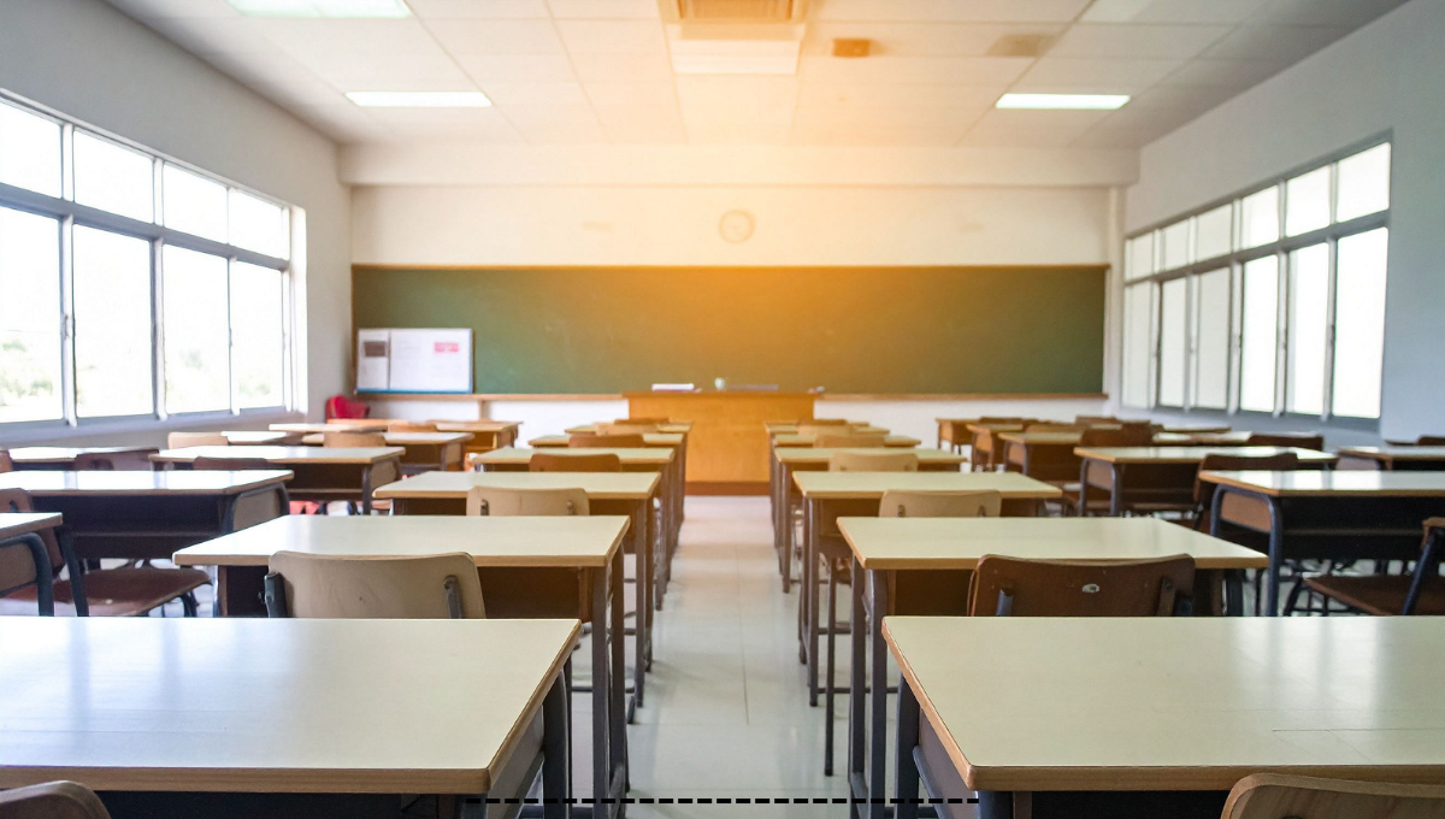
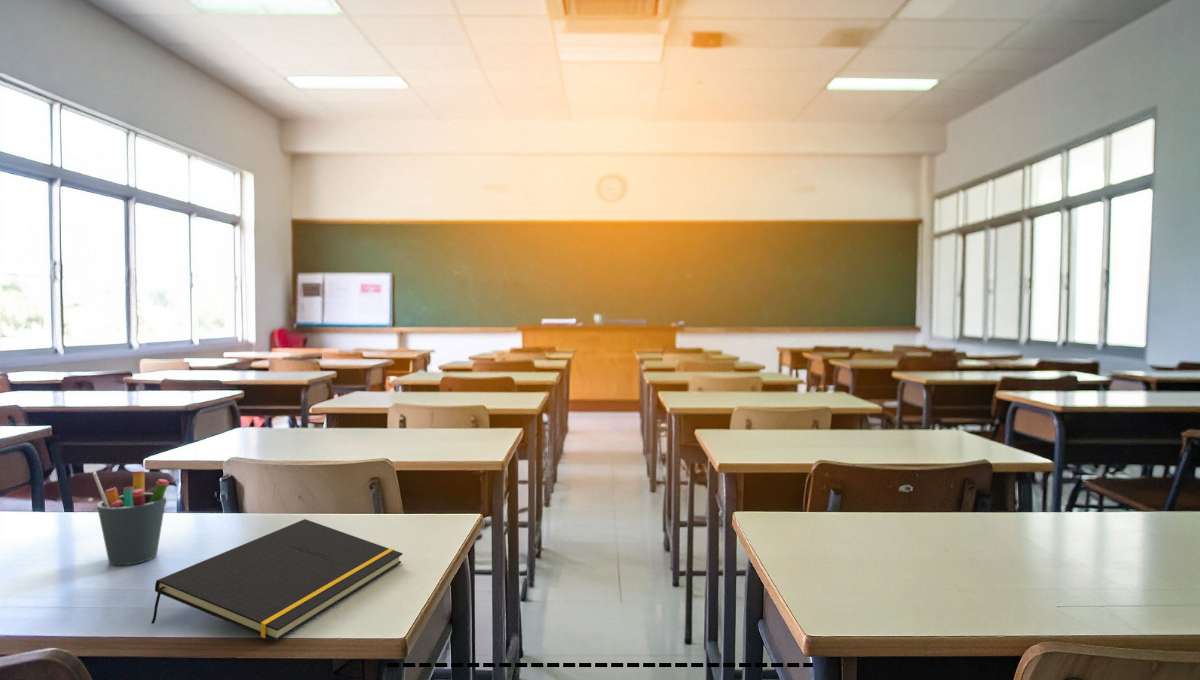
+ notepad (292, 570)
+ pen holder (132, 513)
